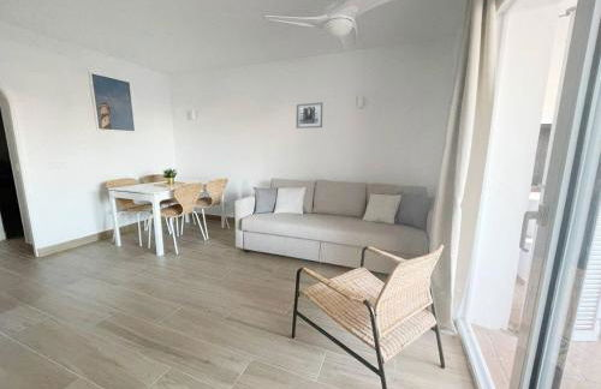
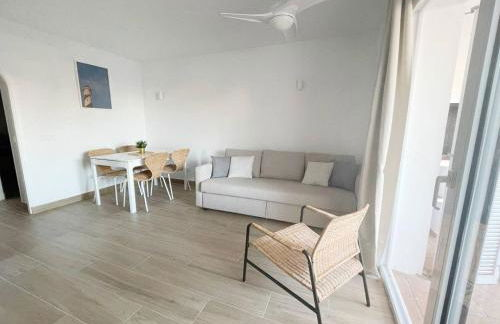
- wall art (309, 115)
